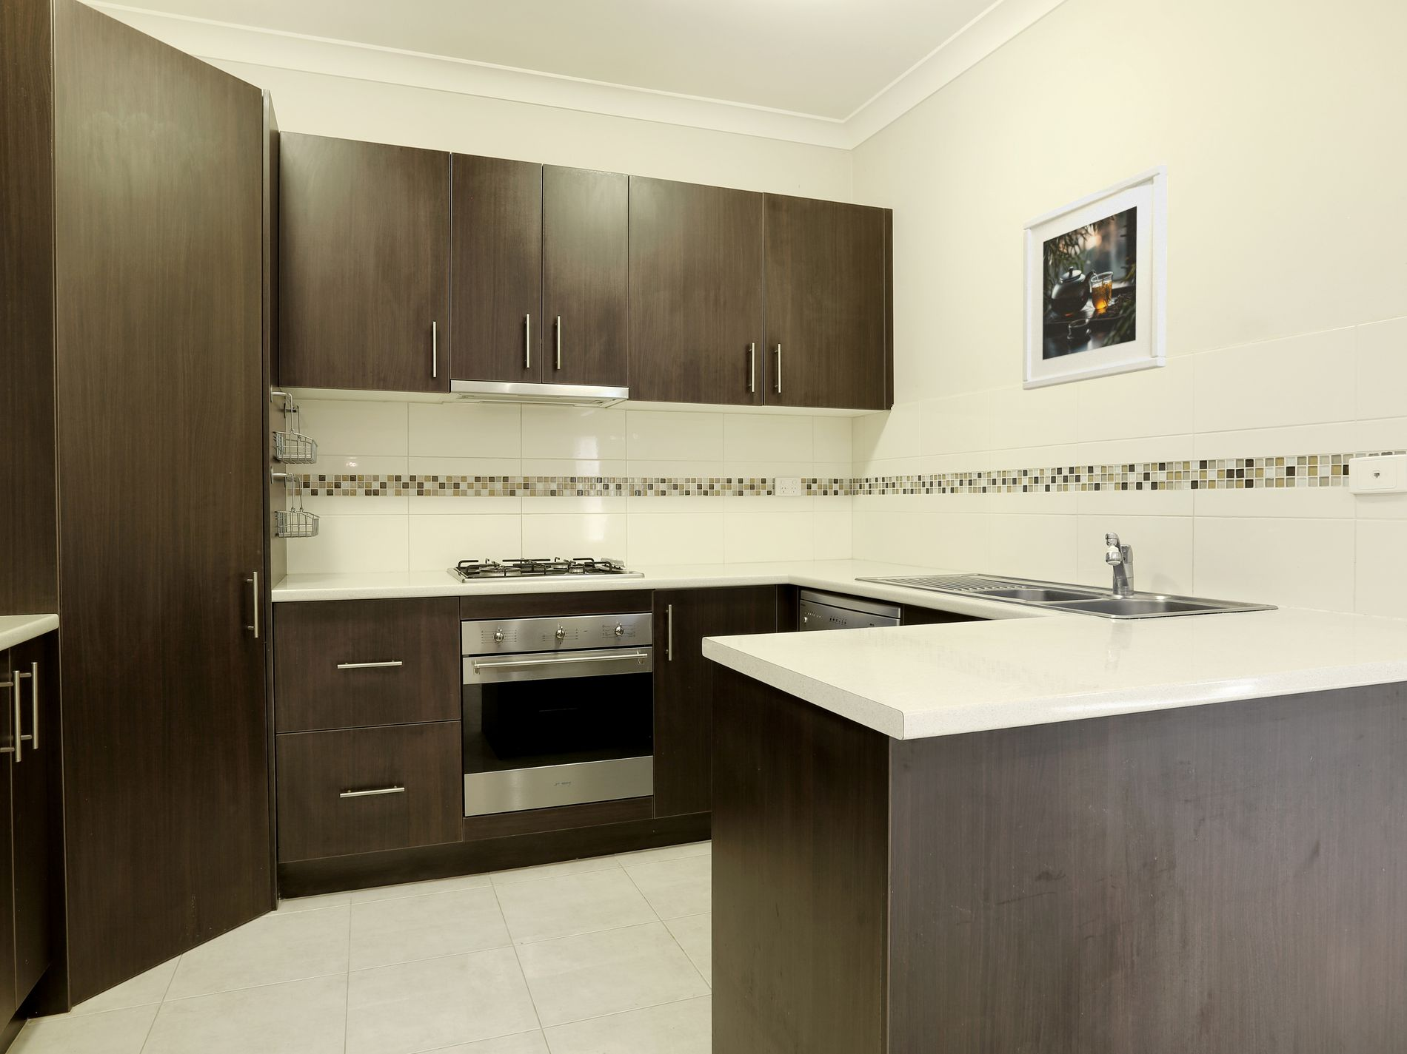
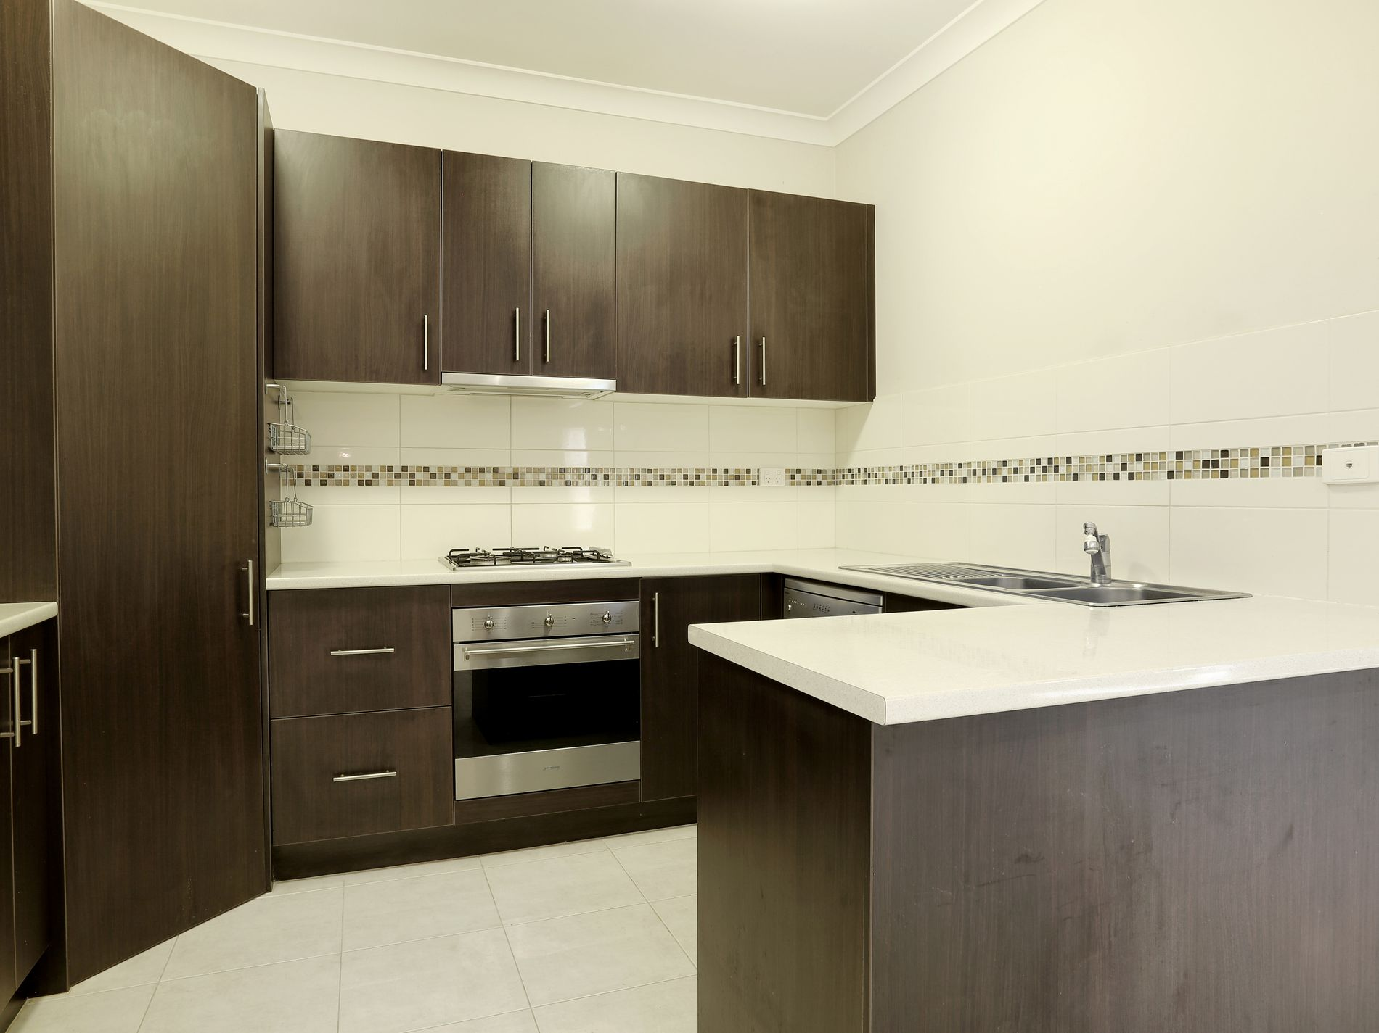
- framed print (1088, 288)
